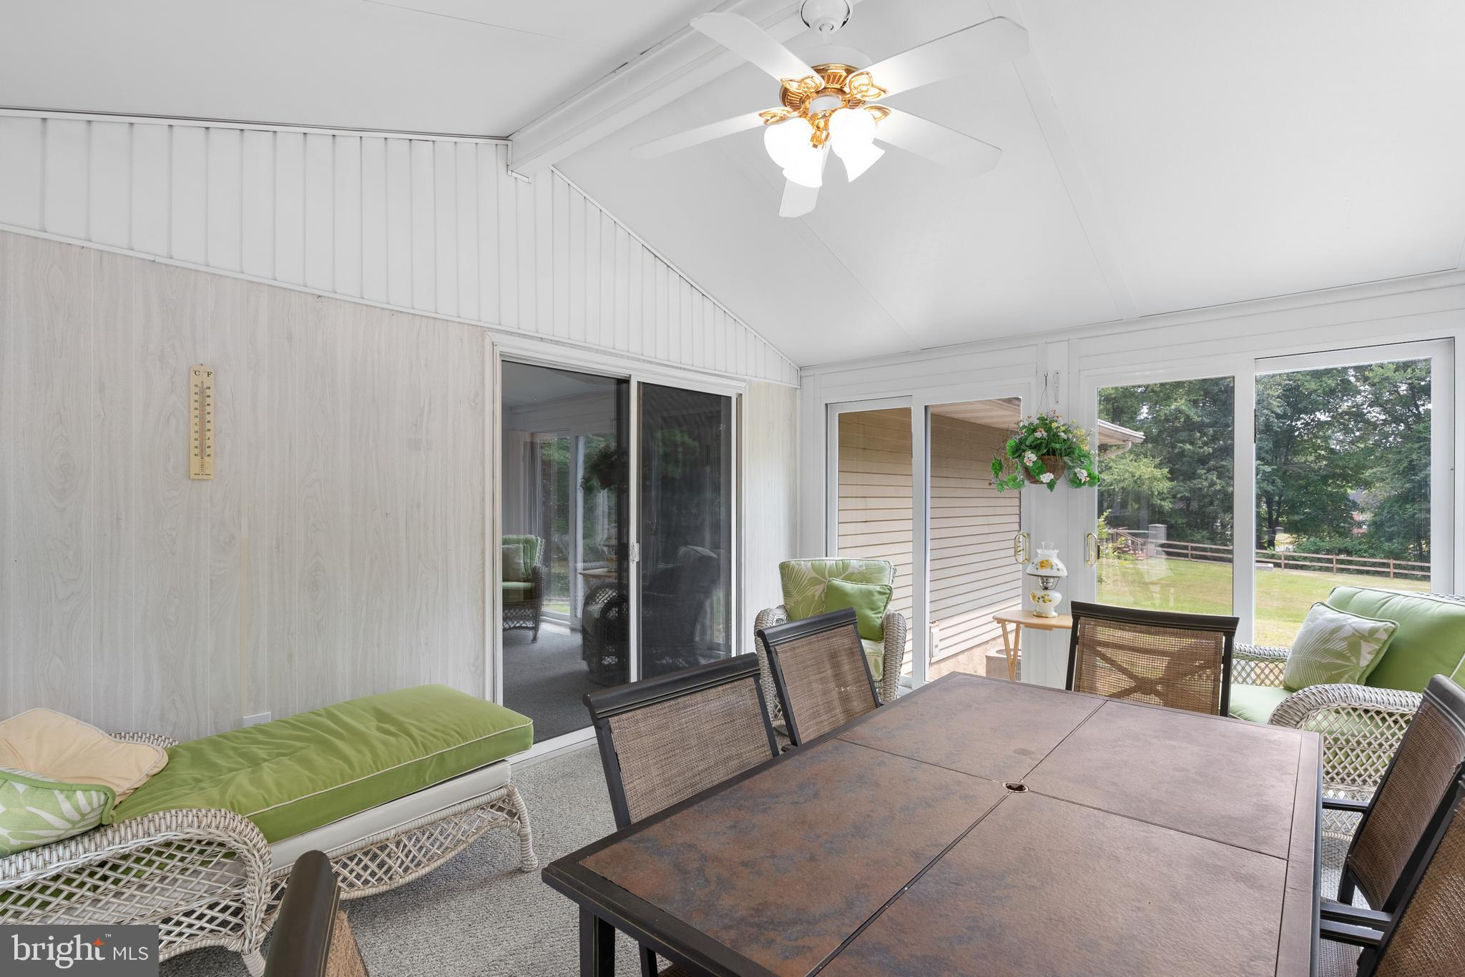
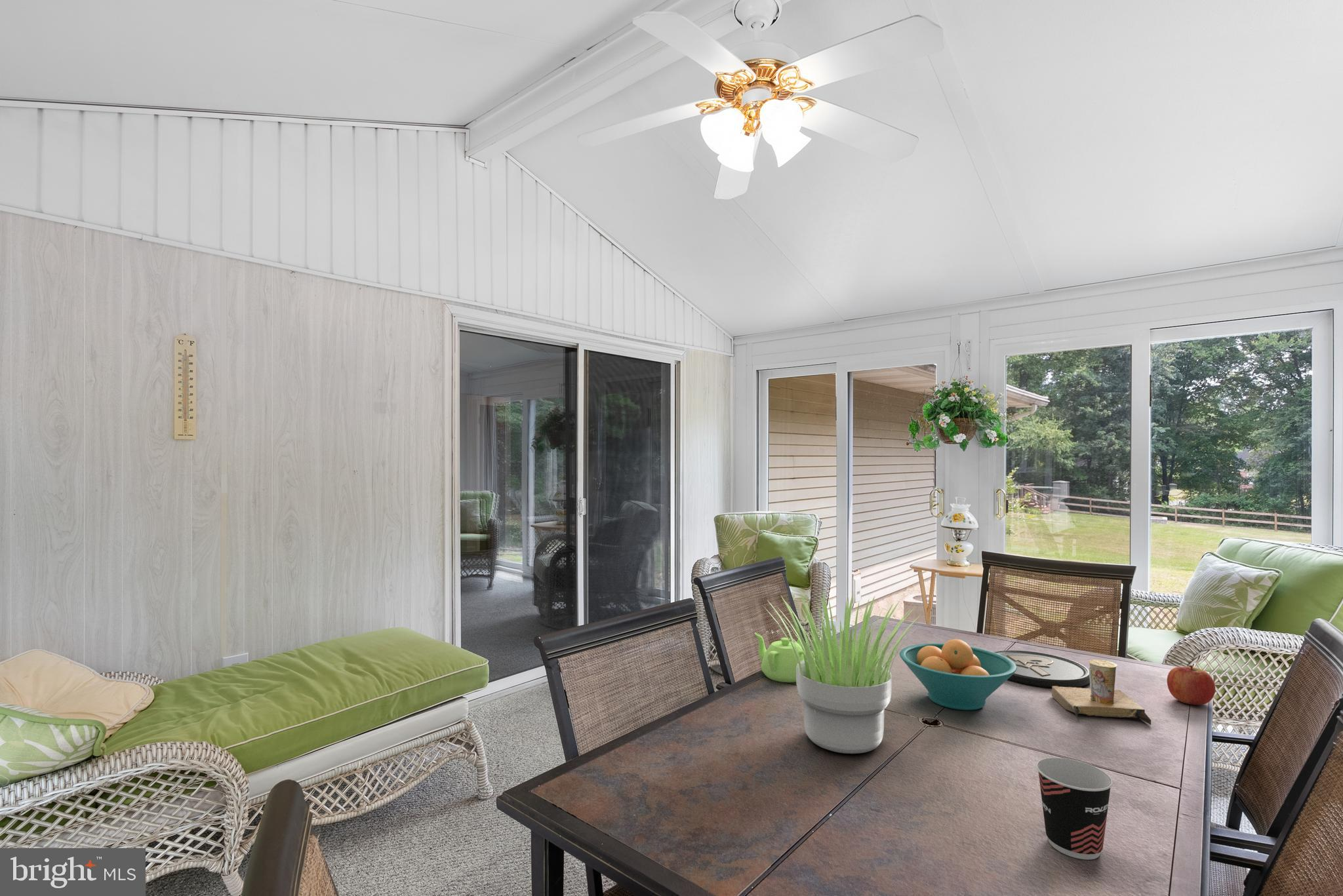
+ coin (1035, 668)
+ teapot (784, 656)
+ cup (1100, 687)
+ potted plant (841, 674)
+ fruit (1190, 682)
+ cup (1073, 809)
+ fruit bowl (956, 670)
